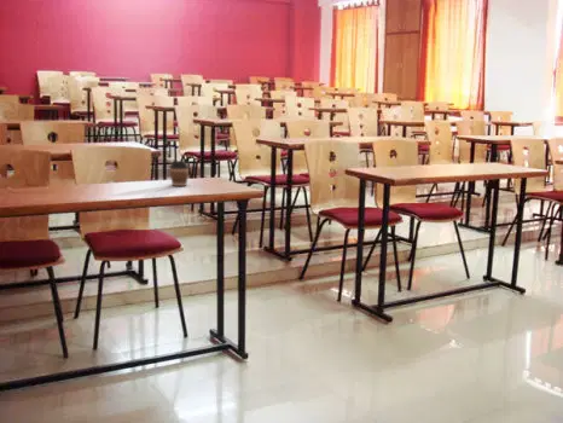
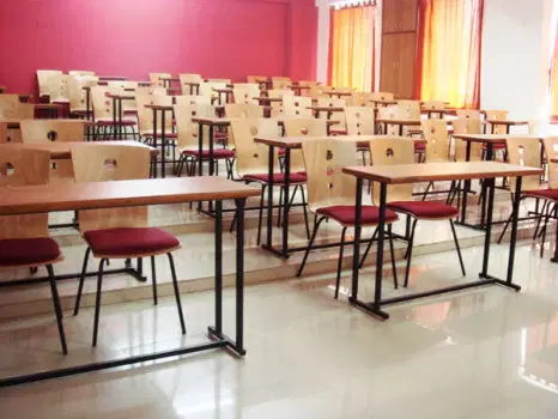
- coffee cup (179, 172)
